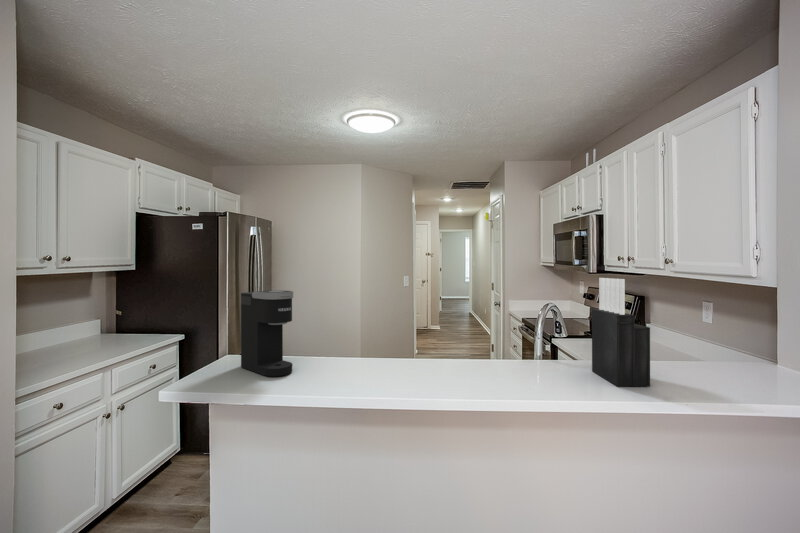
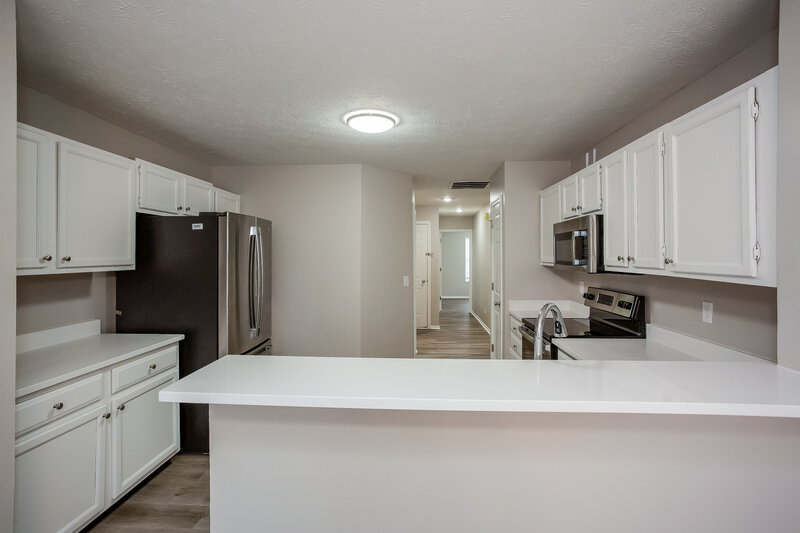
- coffee maker (266, 329)
- knife block (622, 328)
